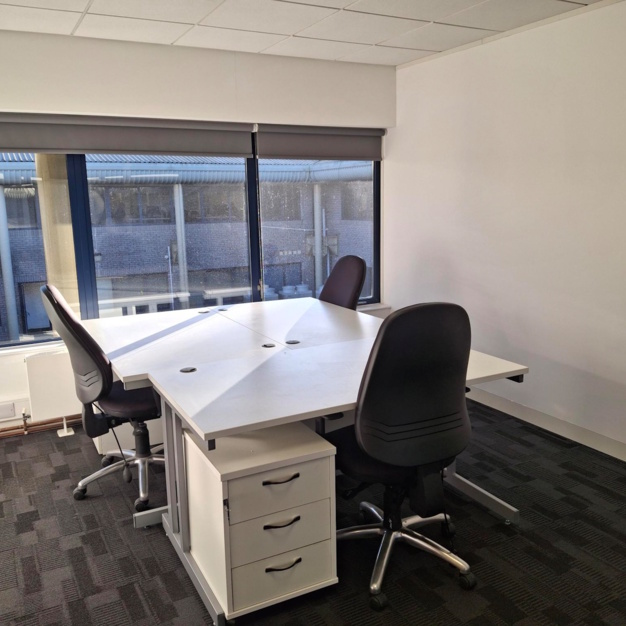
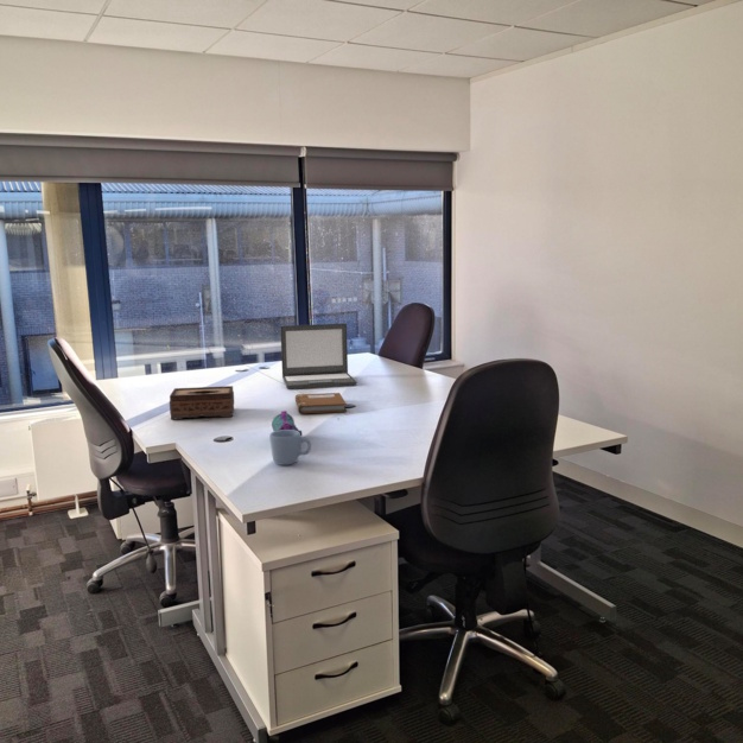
+ laptop (317, 355)
+ pencil case (286, 428)
+ mug (291, 447)
+ tissue box (202, 401)
+ notebook (319, 402)
